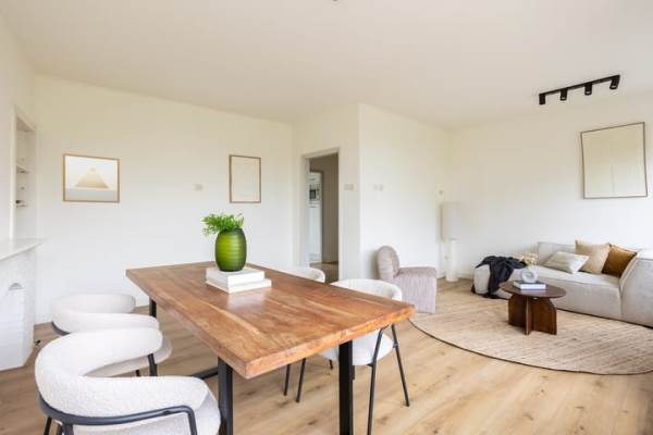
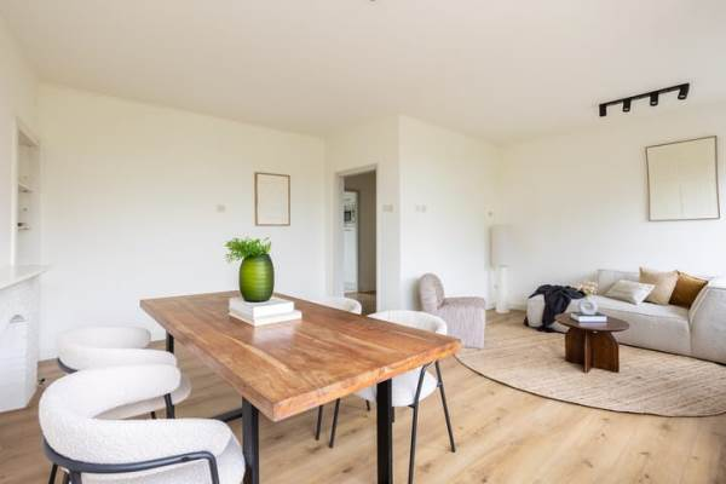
- wall art (91, 178)
